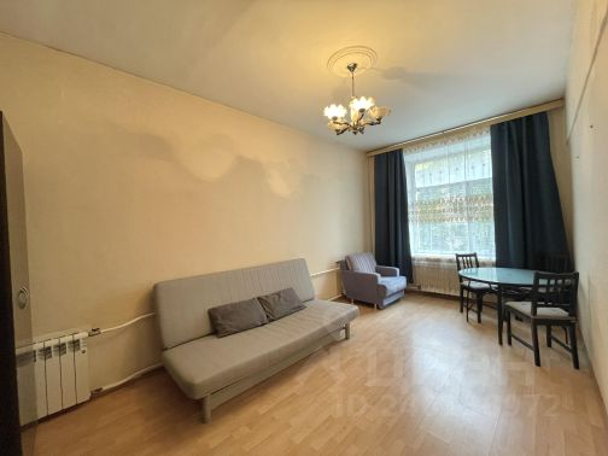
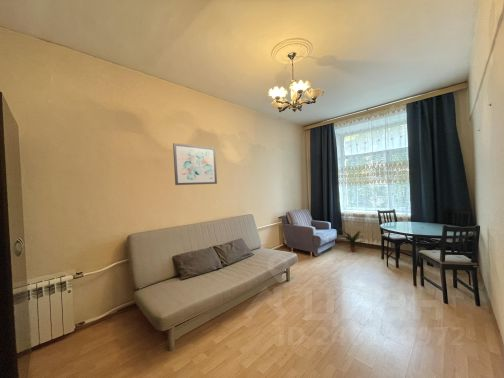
+ potted plant (351, 240)
+ wall art (196, 165)
